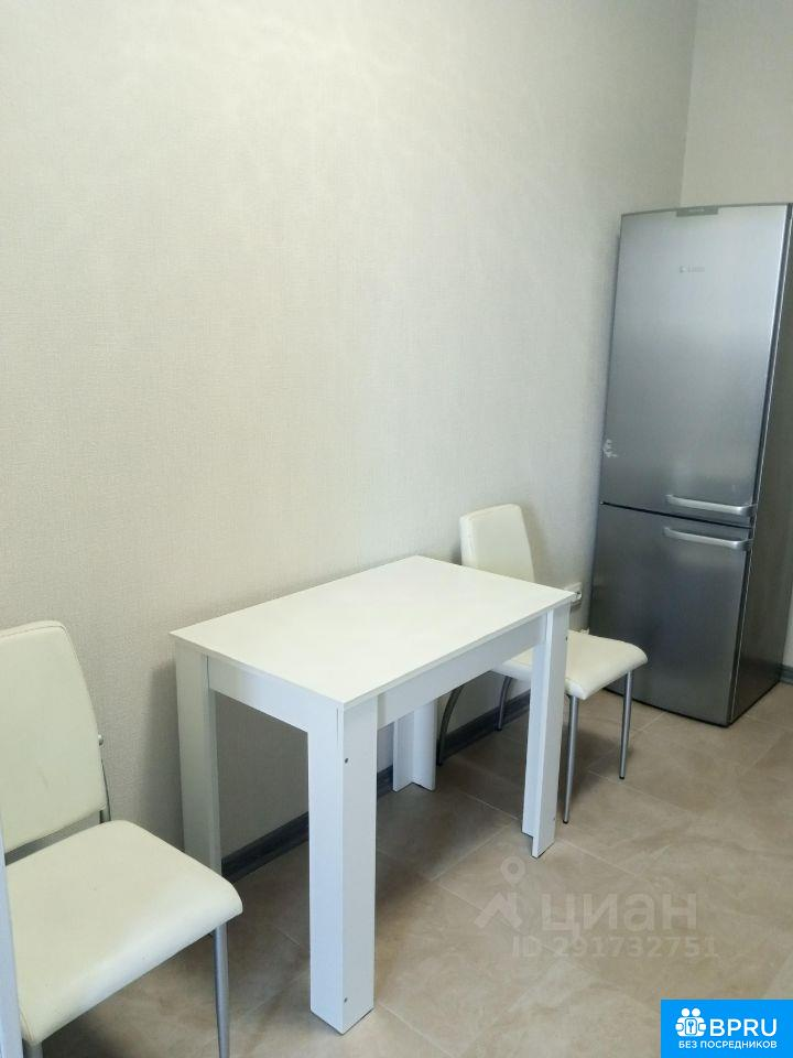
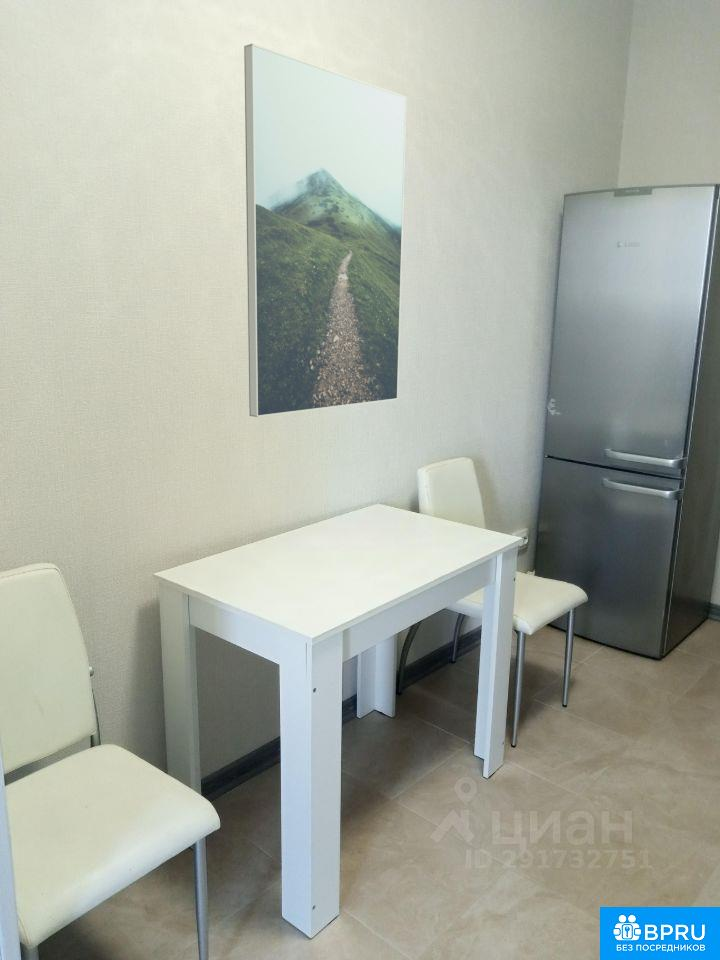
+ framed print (331, 248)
